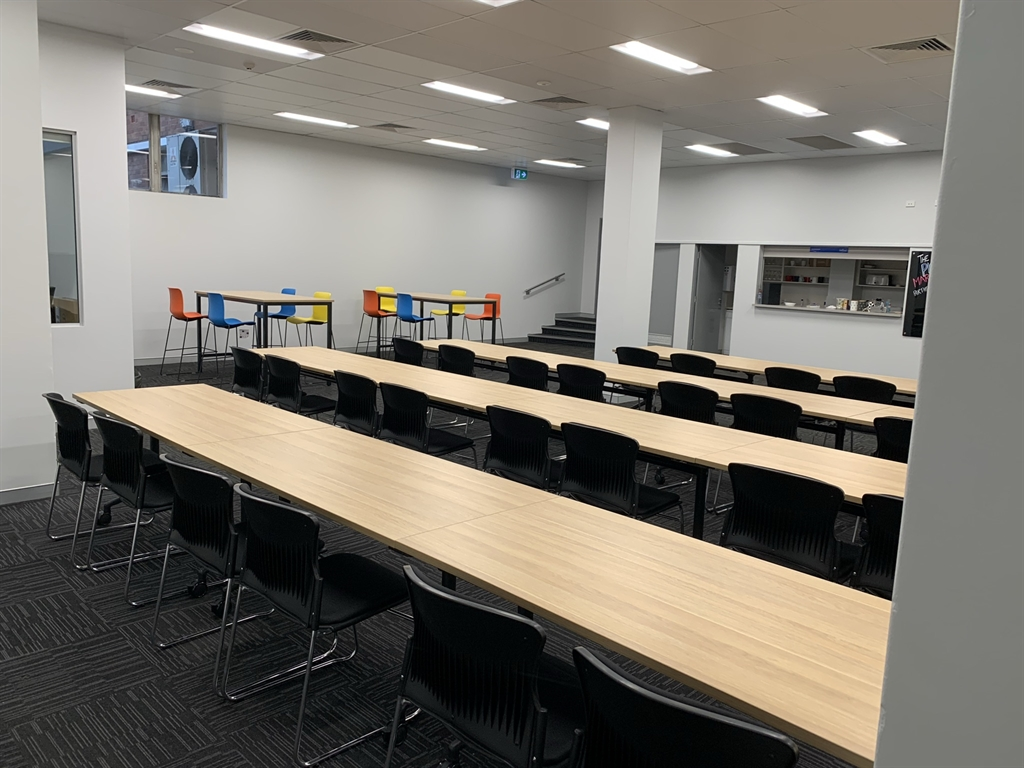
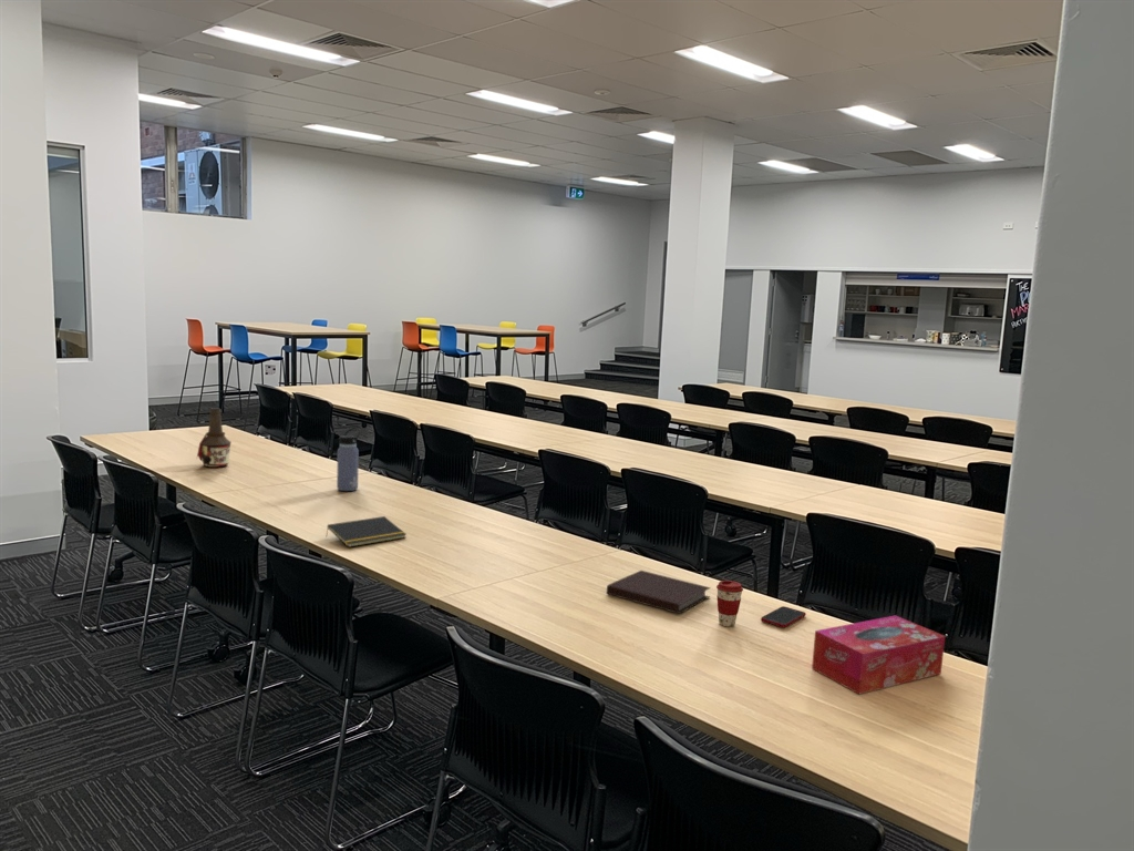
+ notepad (367, 531)
+ cell phone (783, 616)
+ water bottle (348, 459)
+ bottle (214, 437)
+ tissue box (878, 652)
+ coffee cup (728, 603)
+ notebook (658, 591)
